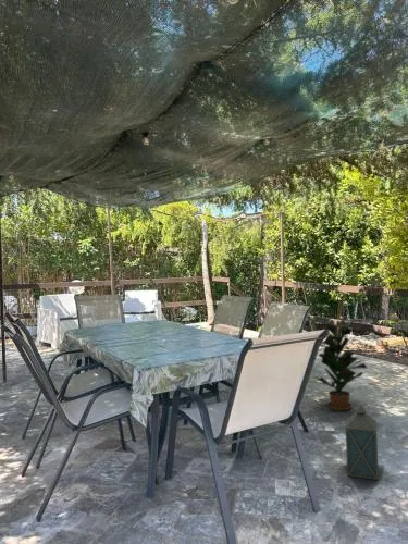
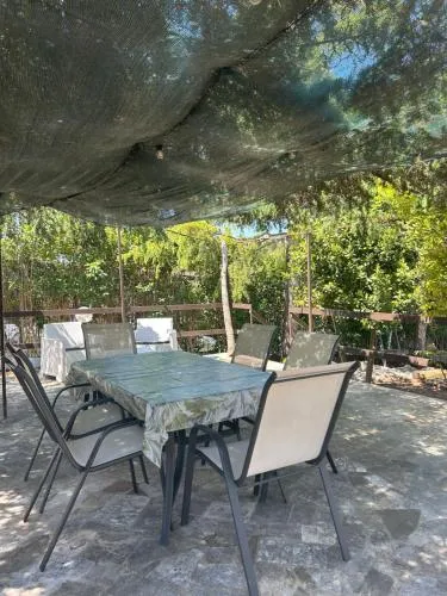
- potted plant (343, 368)
- lantern (361, 437)
